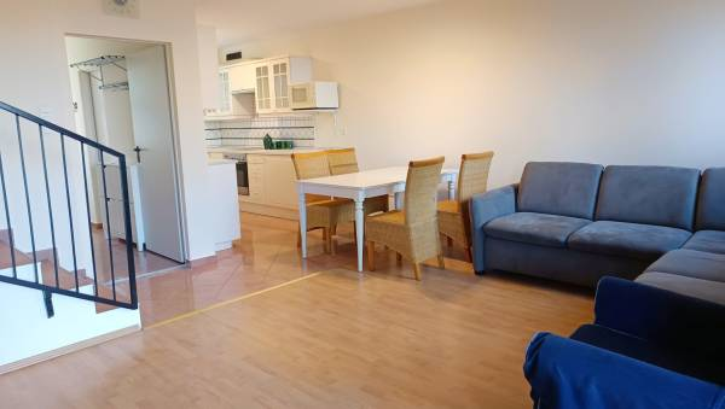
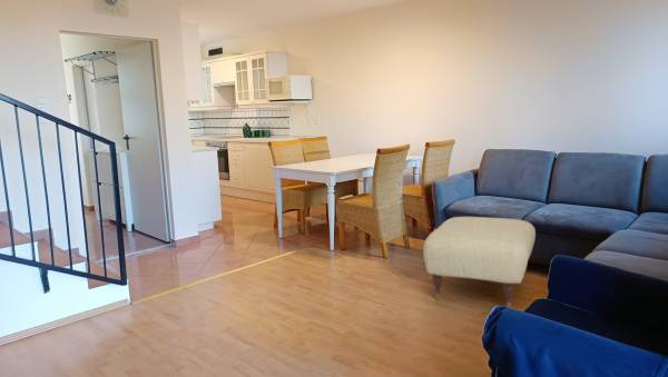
+ ottoman (481, 256)
